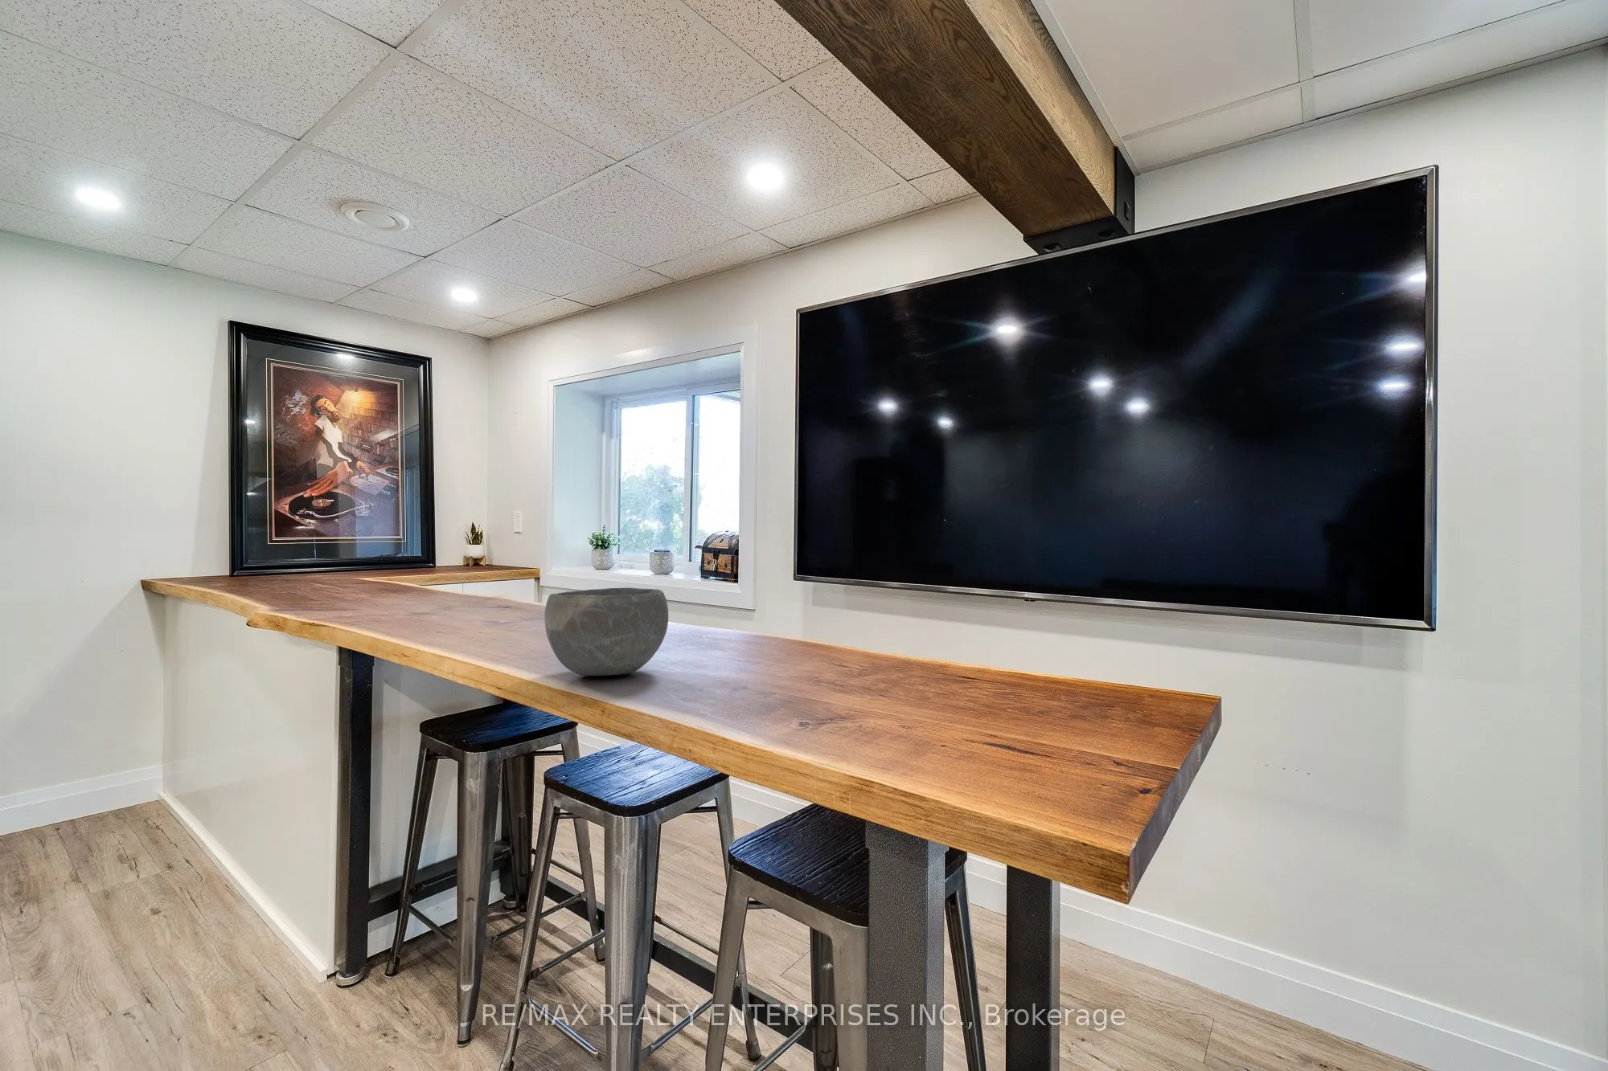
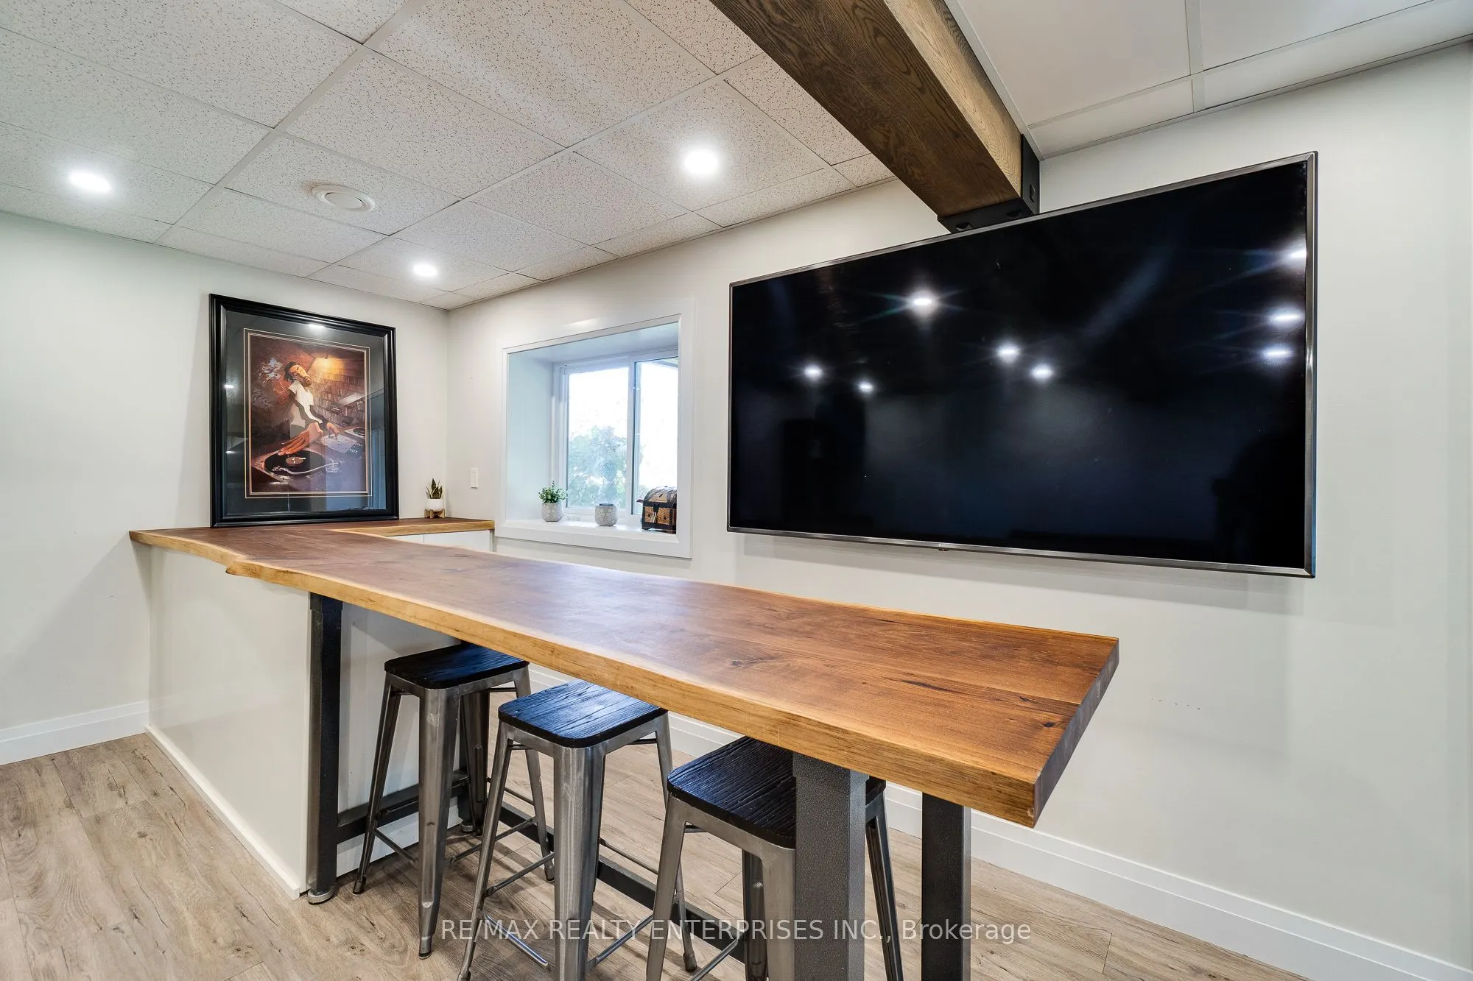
- bowl (607, 632)
